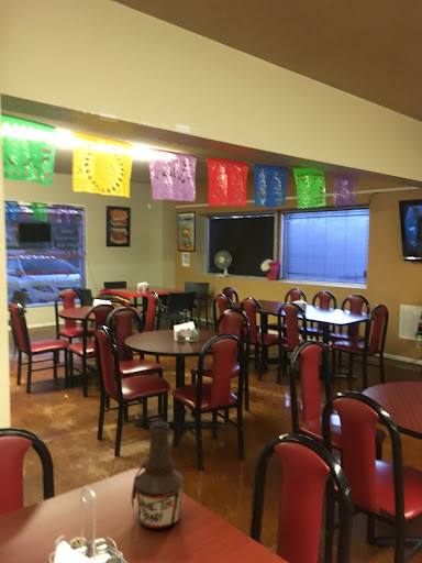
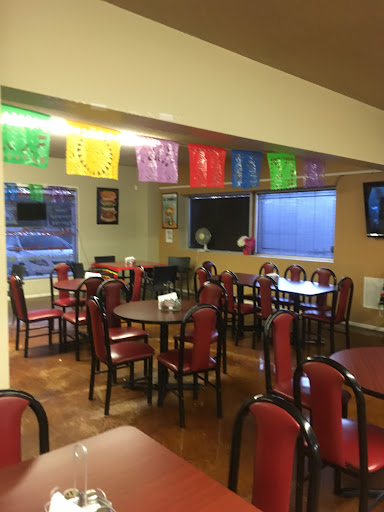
- bottle (156, 471)
